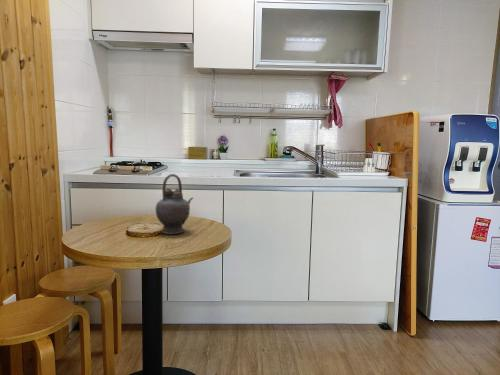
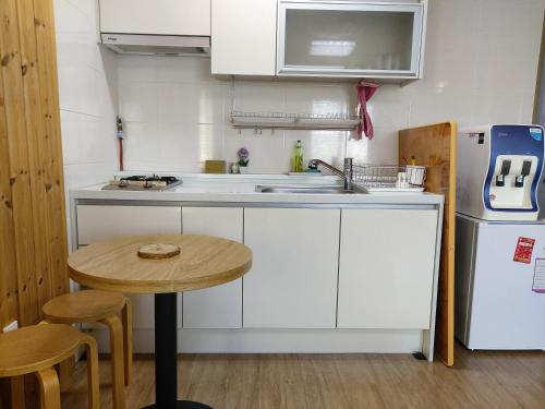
- teapot (176, 203)
